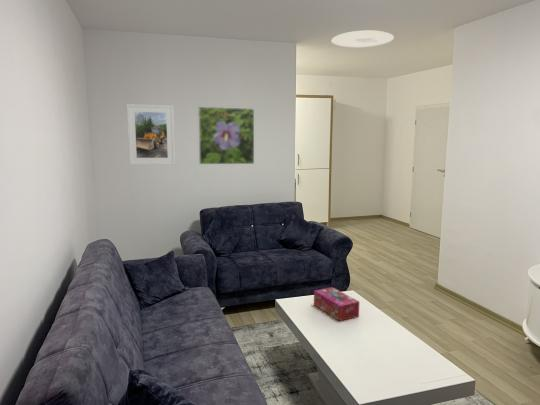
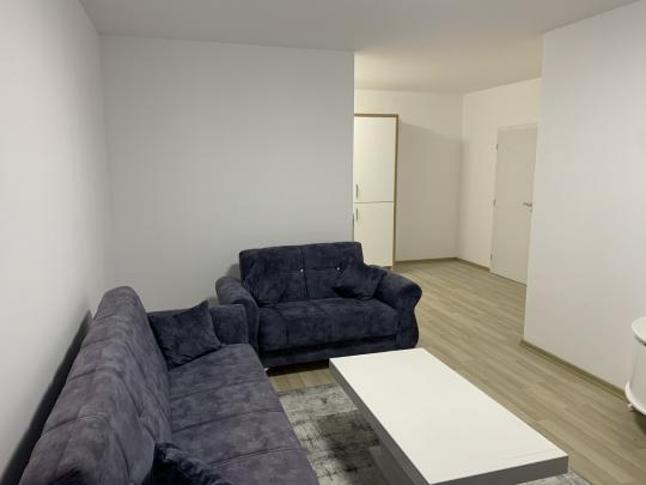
- ceiling light (362, 36)
- tissue box (335, 303)
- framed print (151, 135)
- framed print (227, 136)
